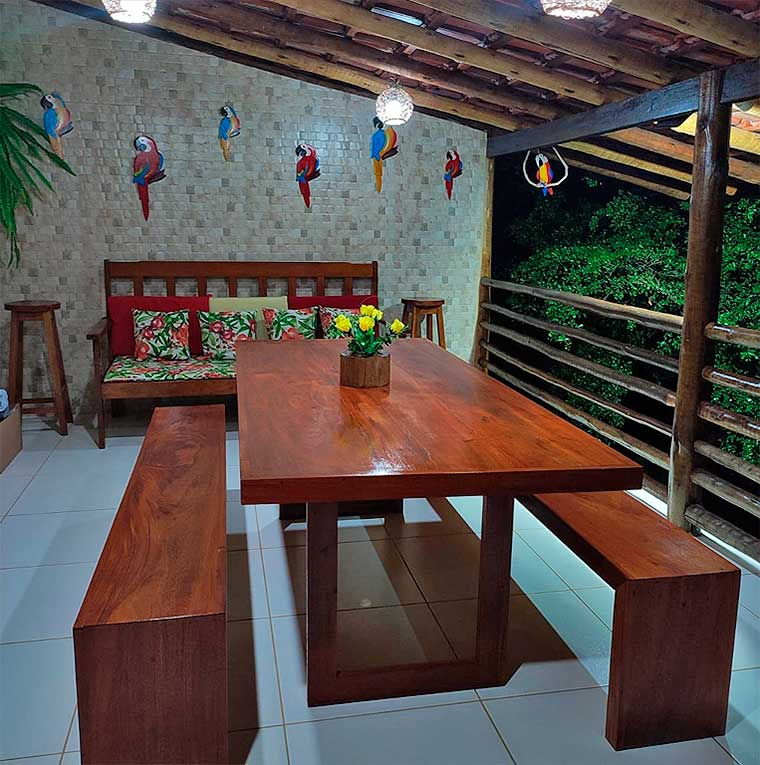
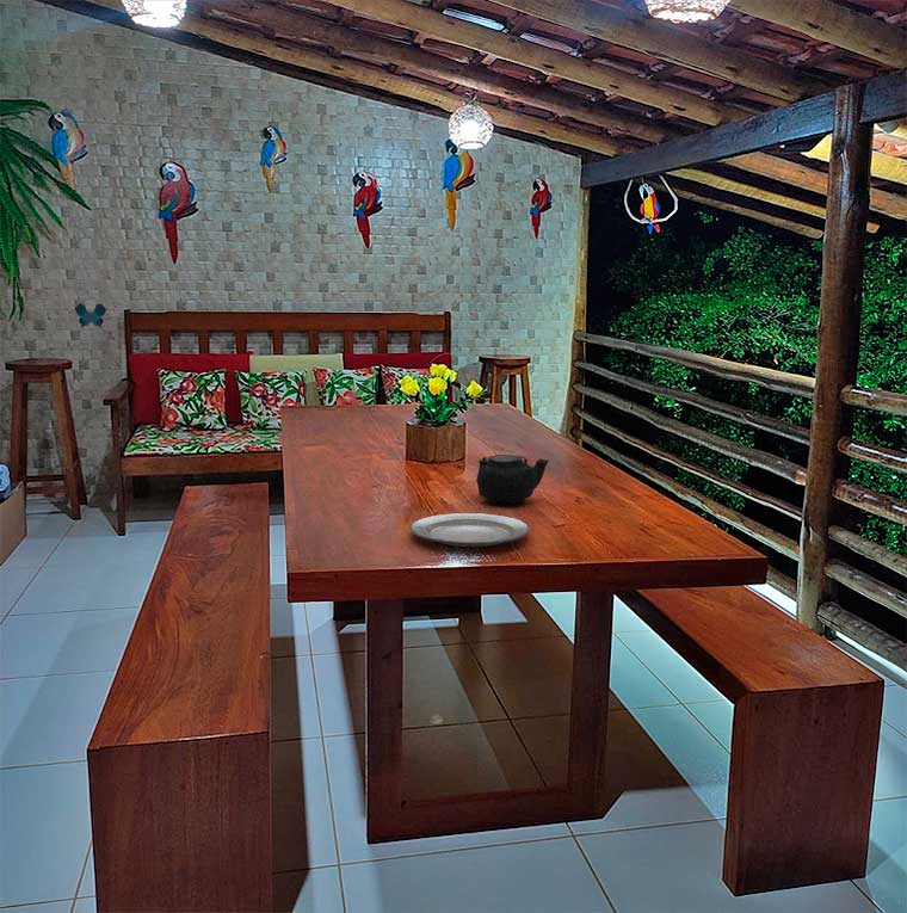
+ teapot (511, 479)
+ decorative butterfly (91, 315)
+ chinaware (469, 531)
